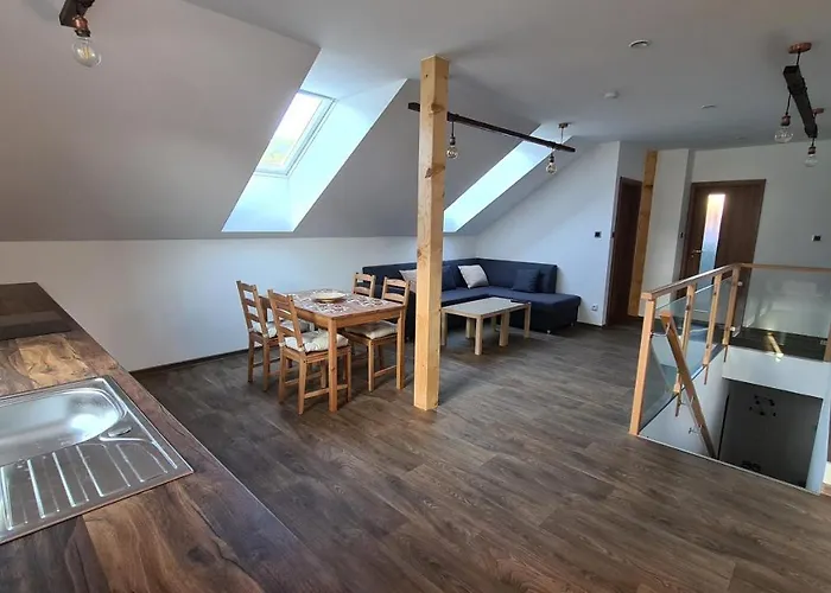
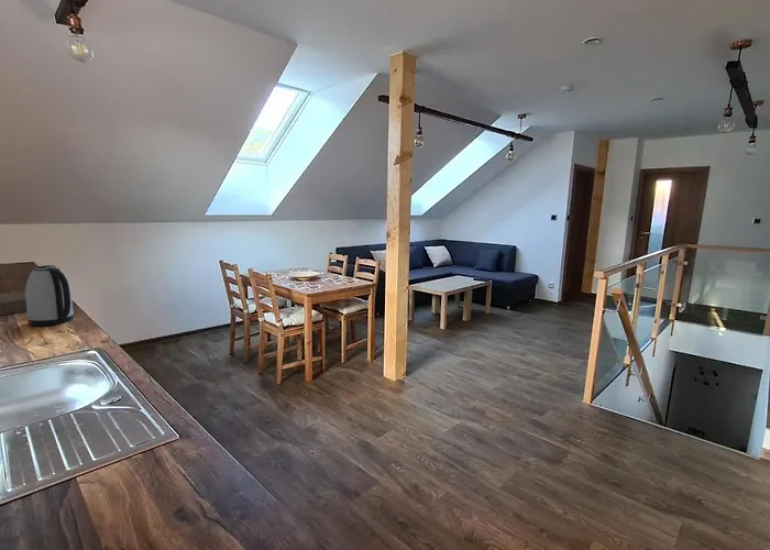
+ kettle (53, 294)
